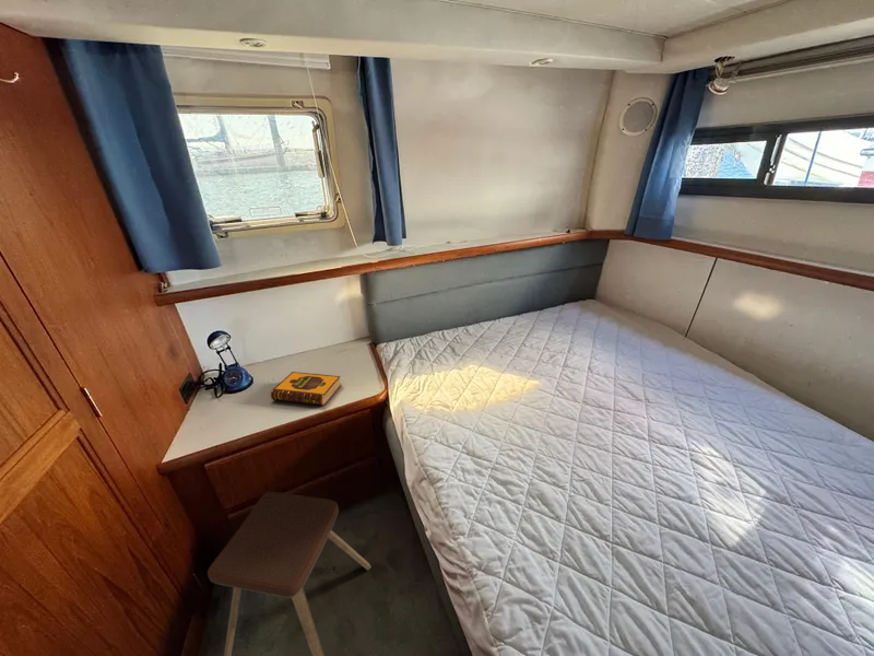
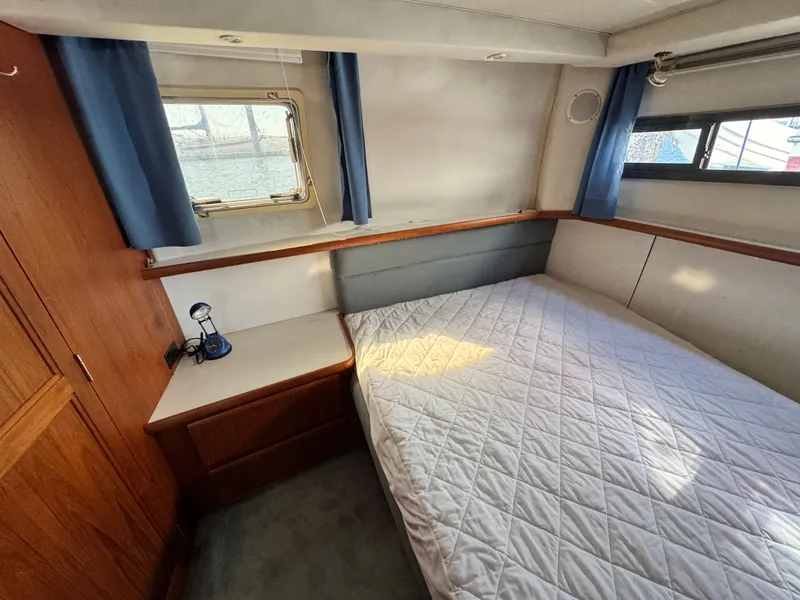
- music stool (292, 575)
- hardback book (306, 388)
